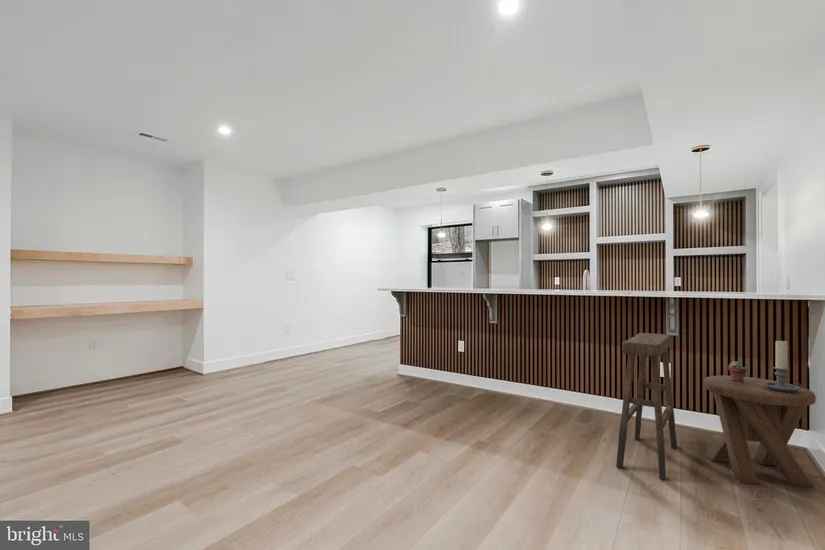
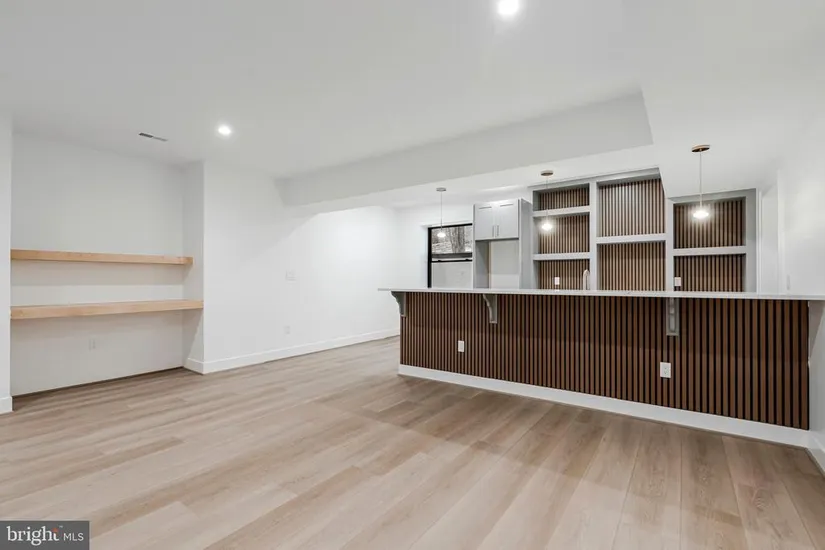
- potted succulent (737, 370)
- stool (648, 400)
- candle holder (784, 364)
- music stool (755, 428)
